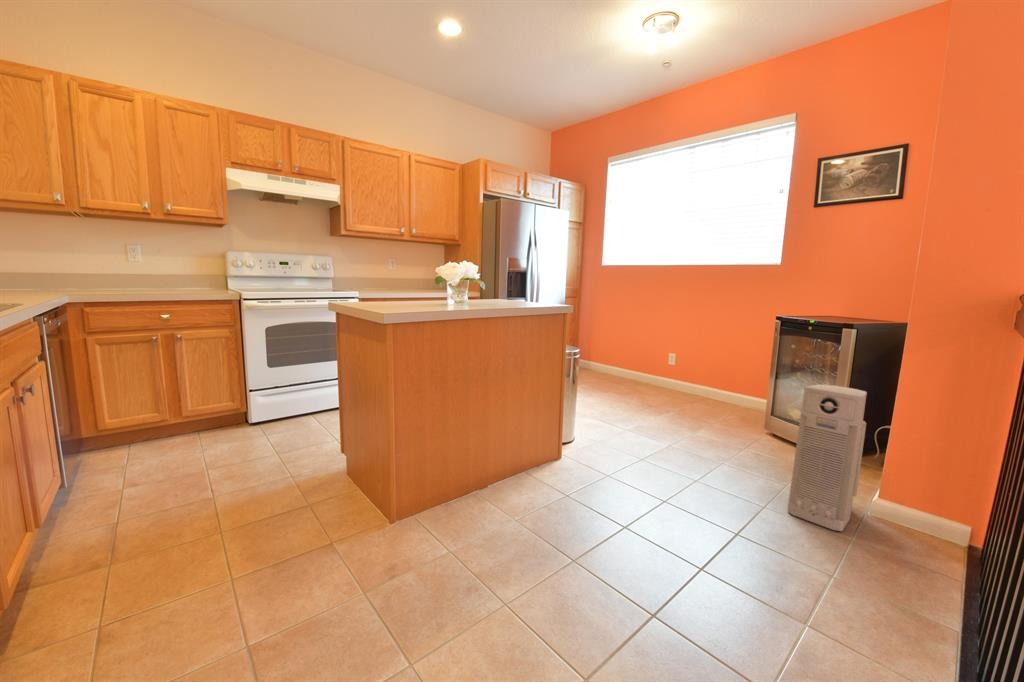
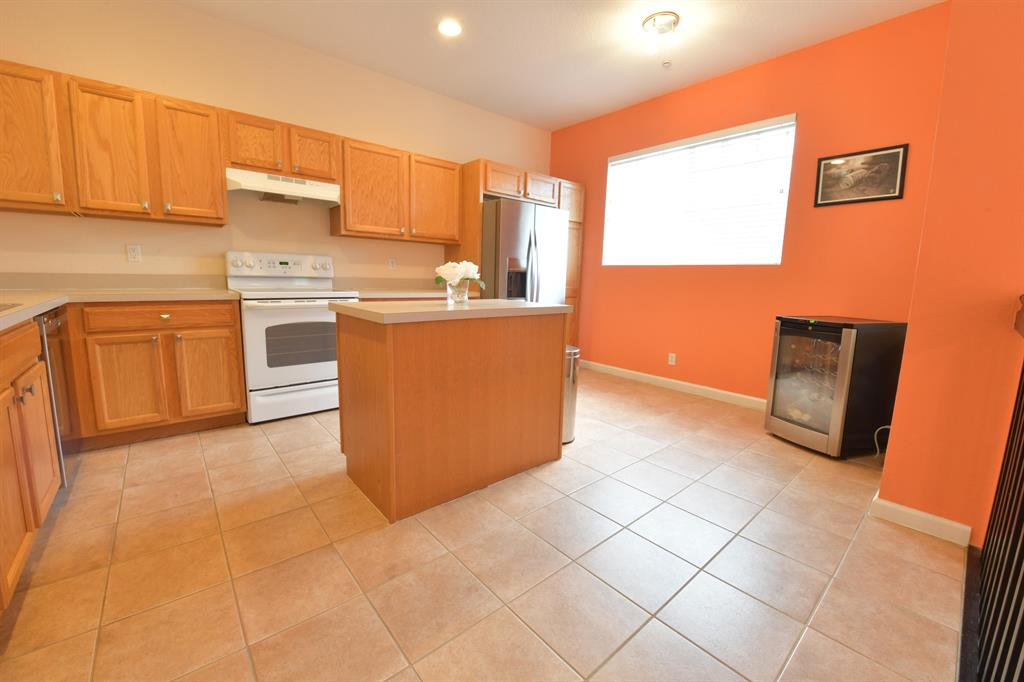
- air purifier (830, 450)
